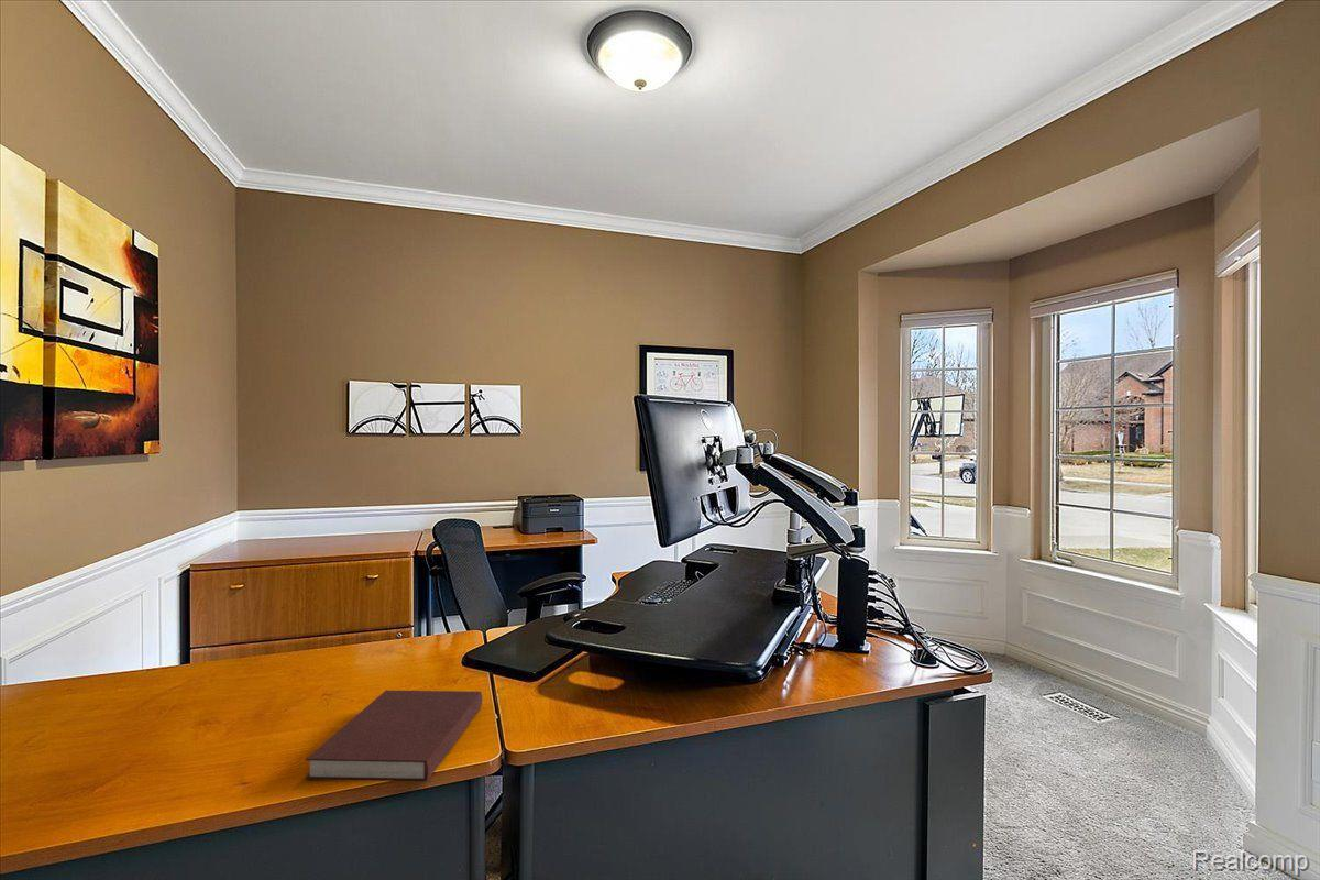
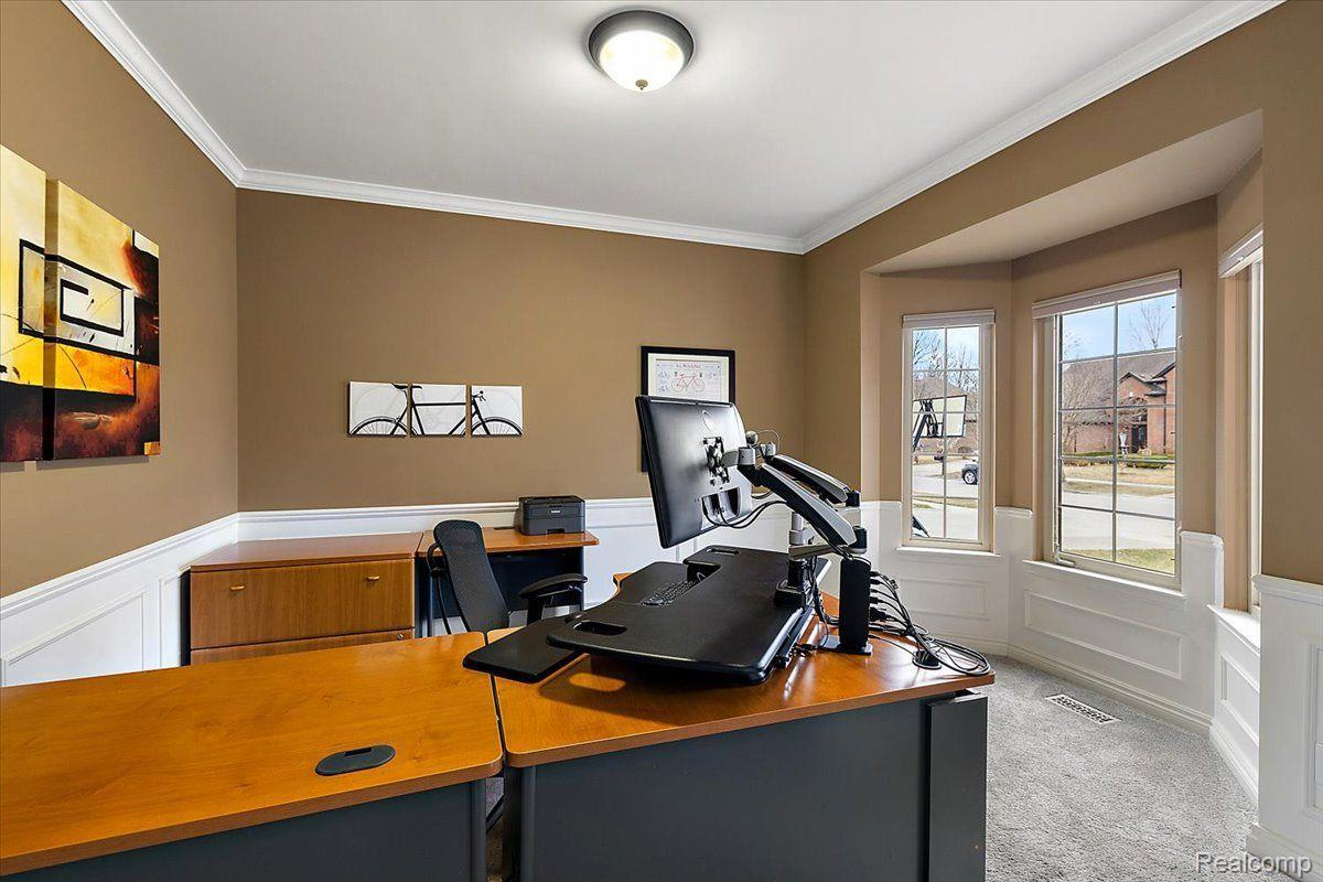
- notebook (404, 729)
